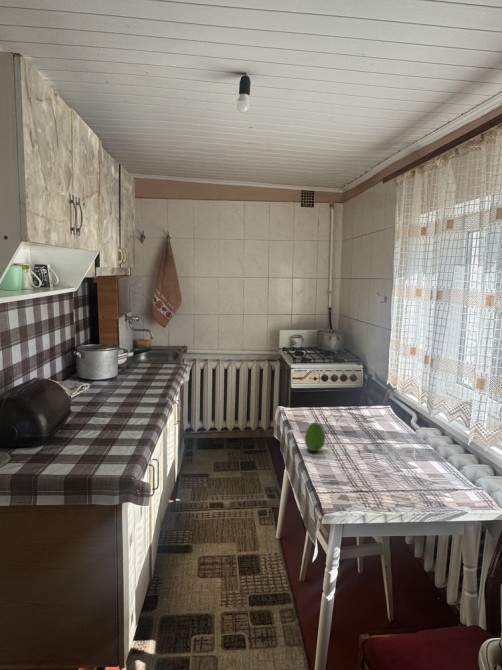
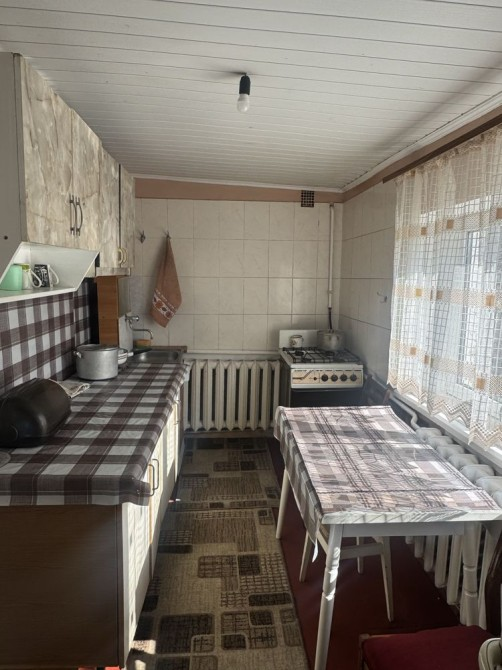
- fruit (314, 436)
